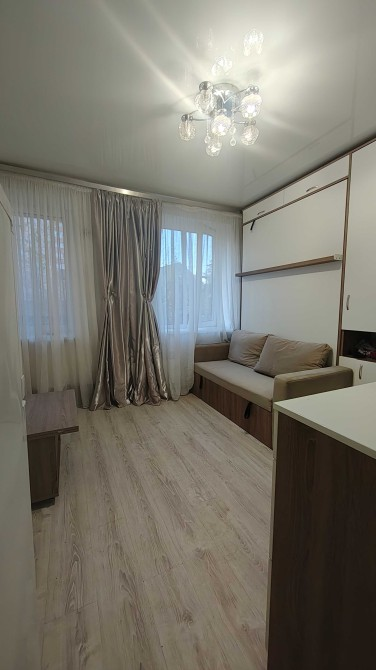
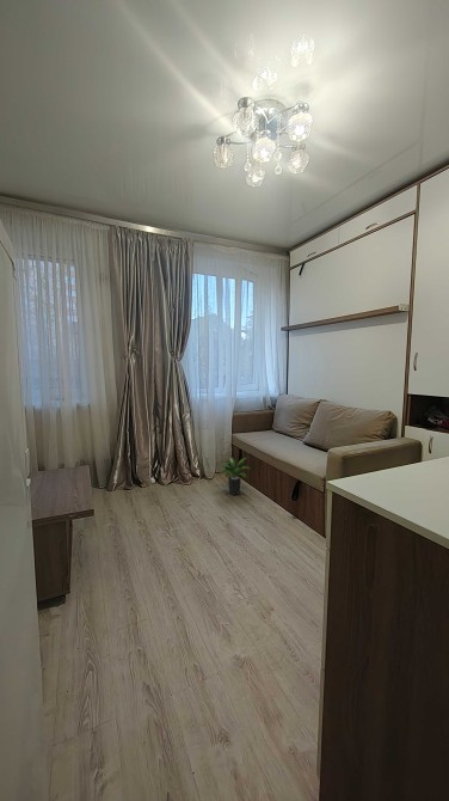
+ potted plant (234, 475)
